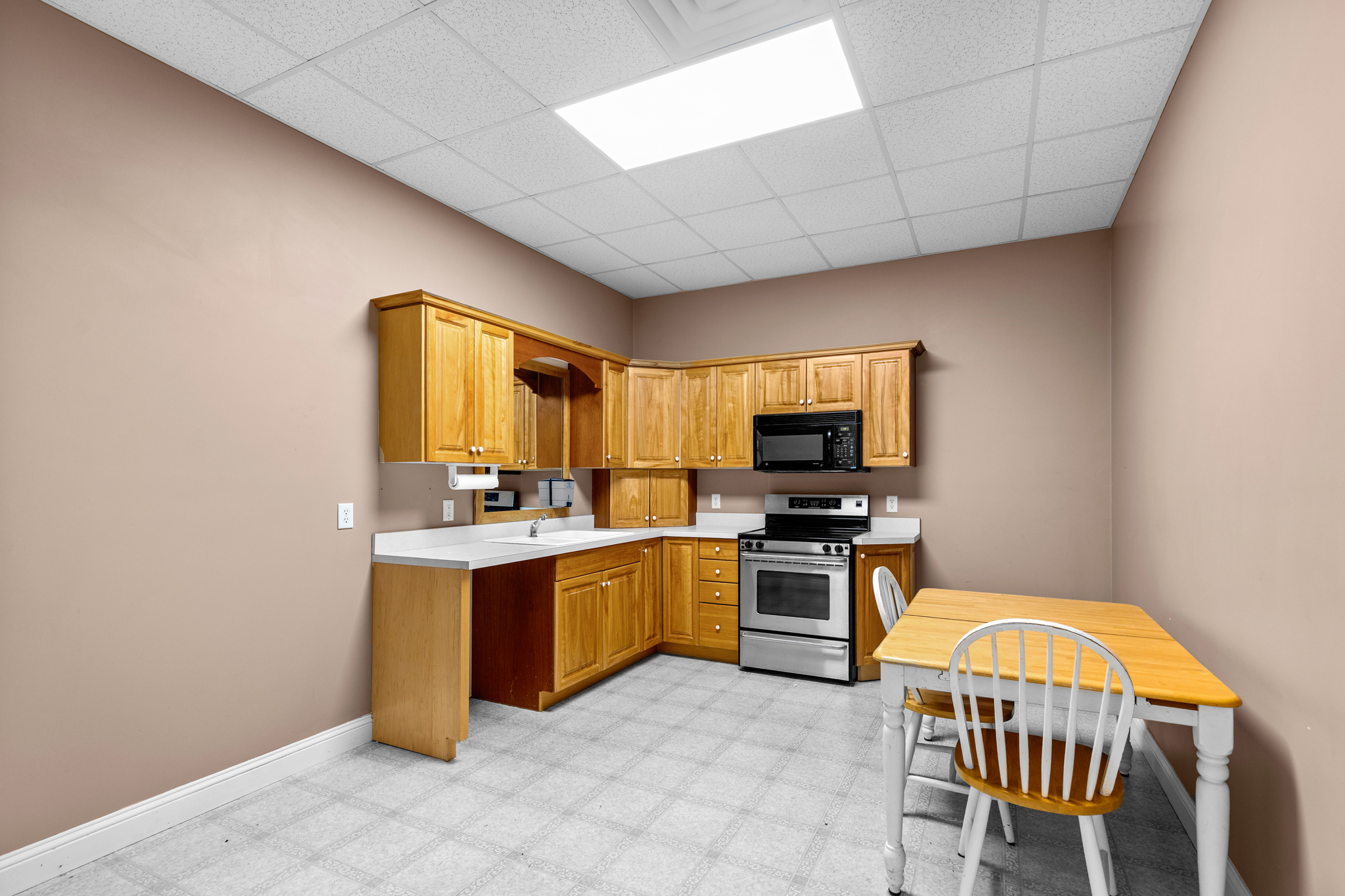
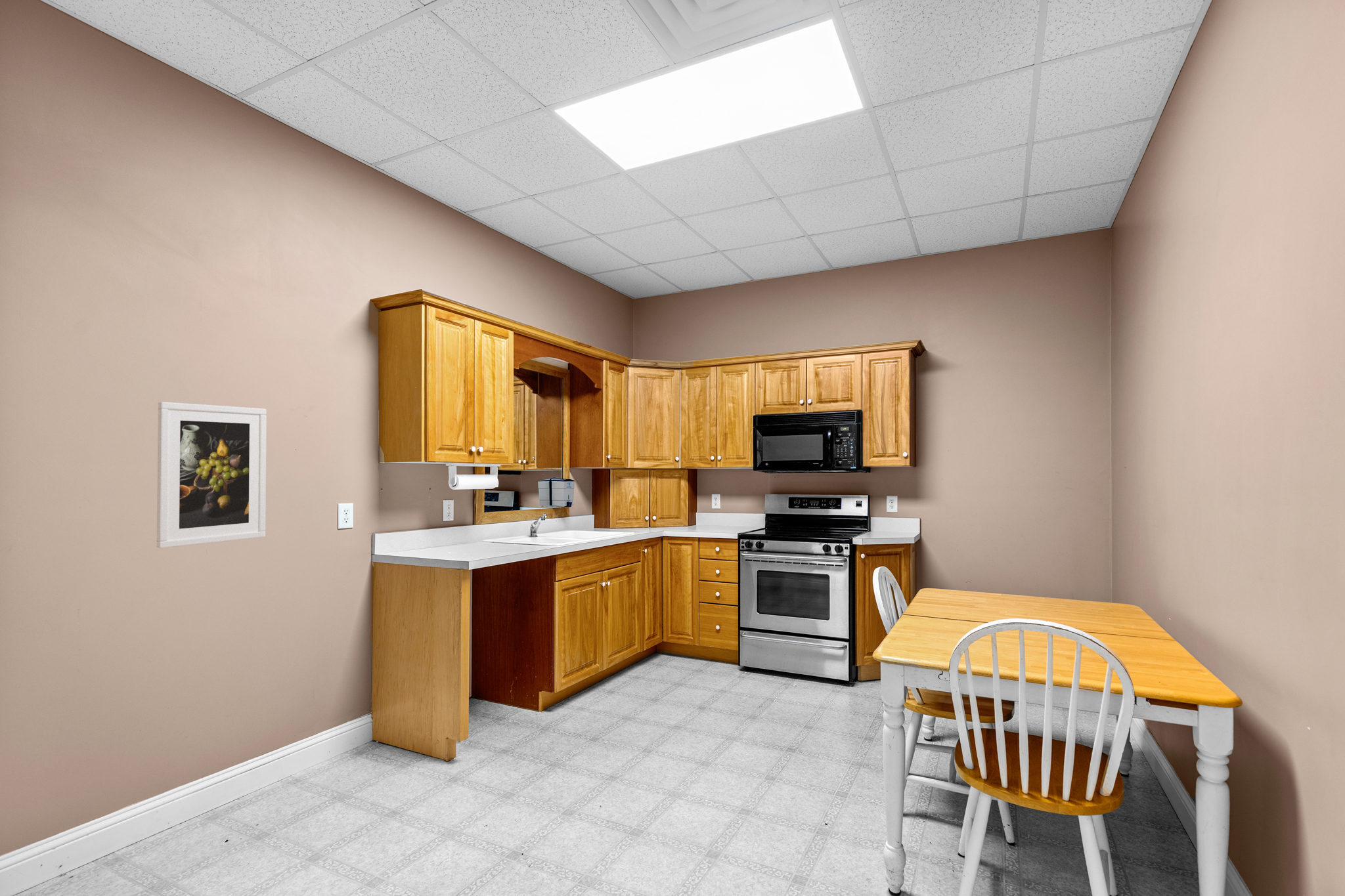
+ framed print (215, 473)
